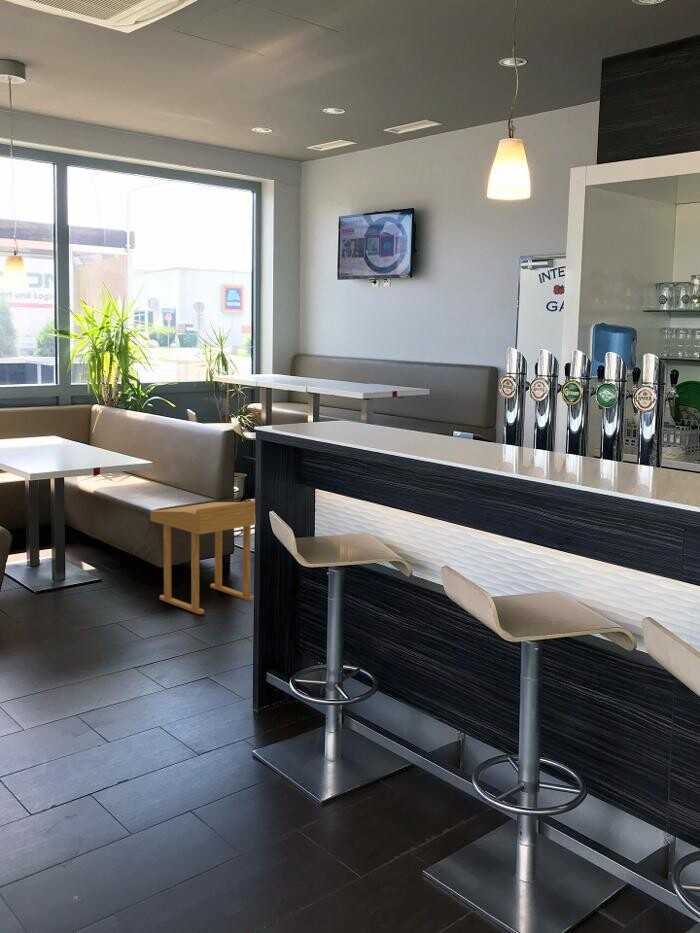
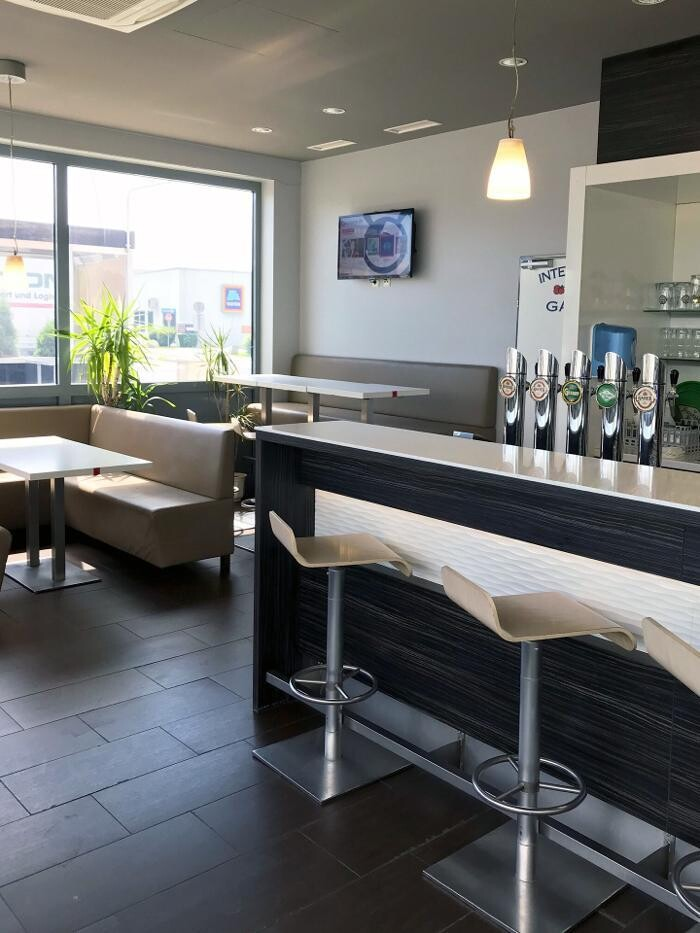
- side table (215, 549)
